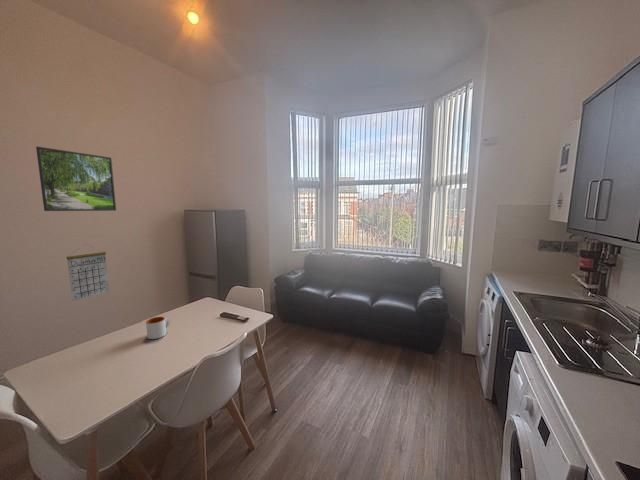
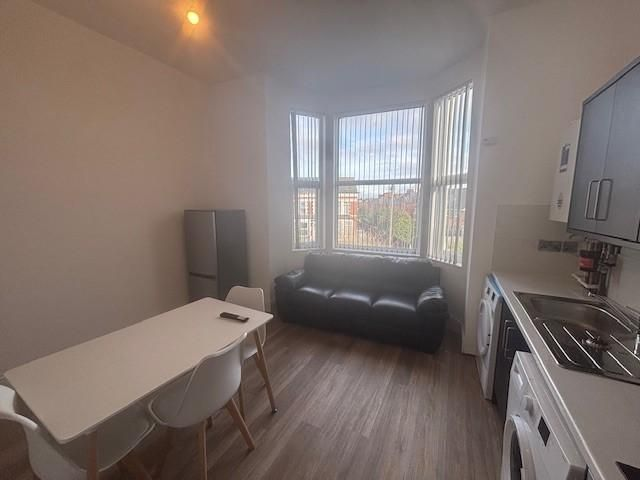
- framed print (80, 182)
- calendar (88, 270)
- mug (158, 326)
